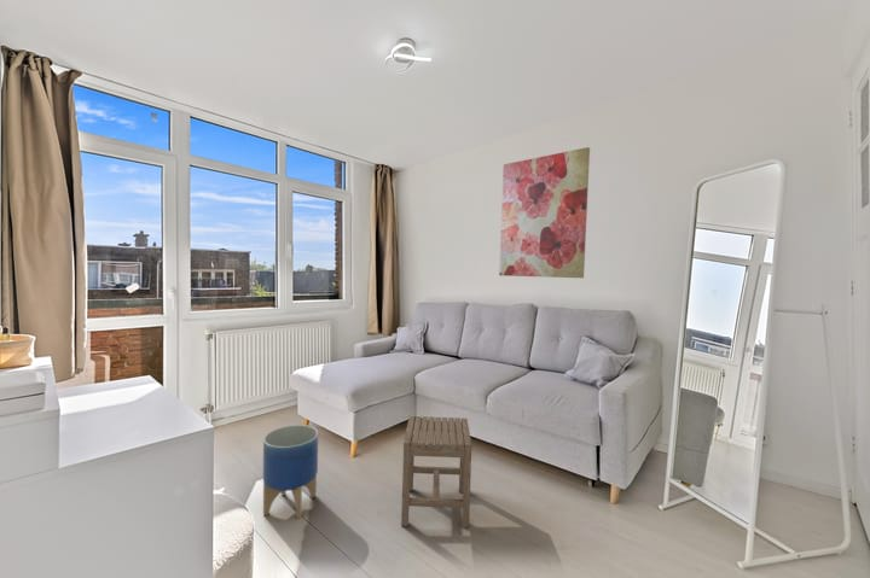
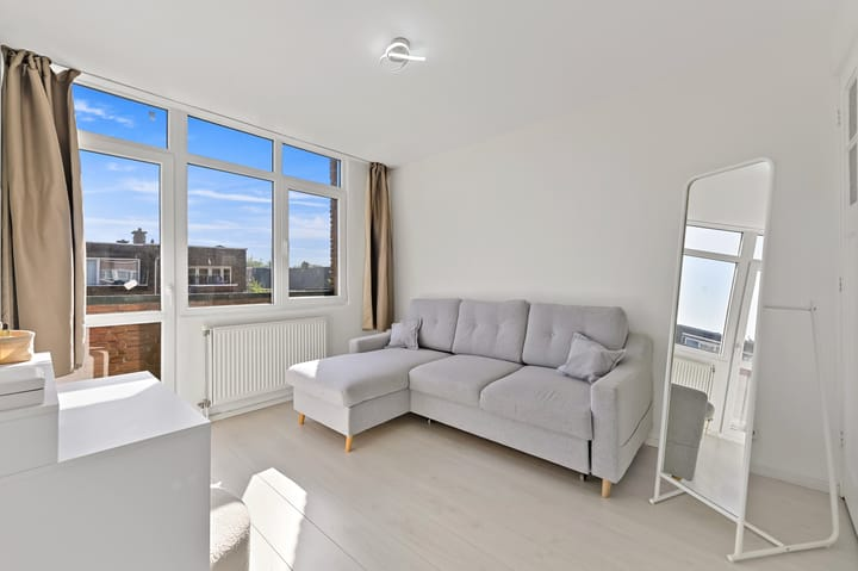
- stool (436, 467)
- planter (290, 469)
- wall art (540, 217)
